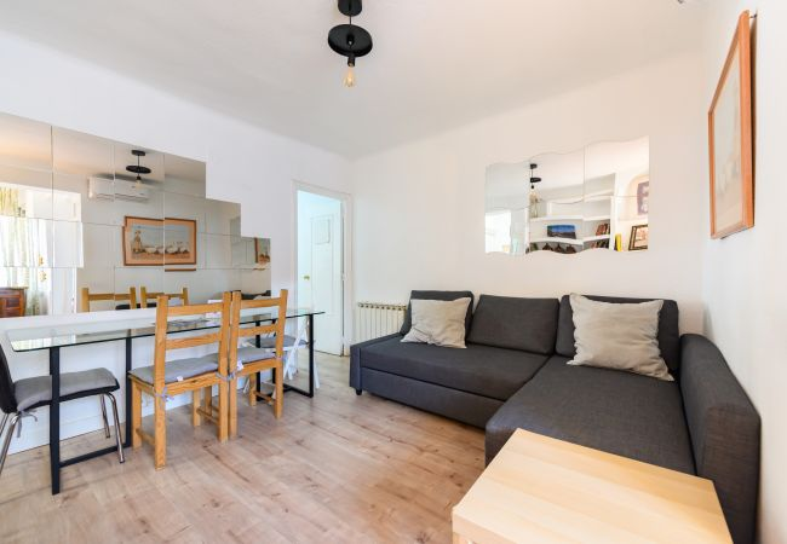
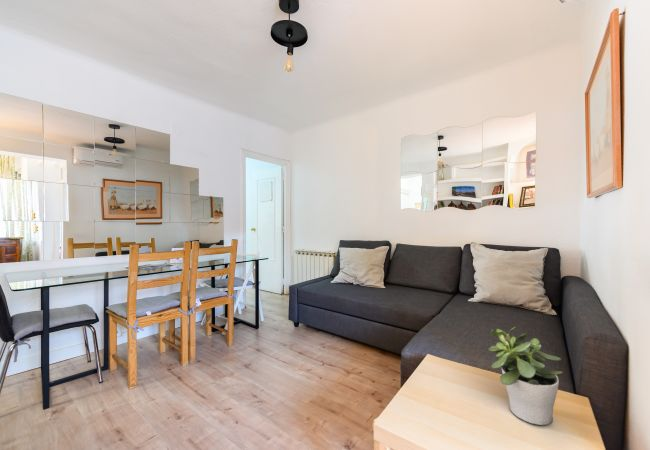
+ potted plant (515, 370)
